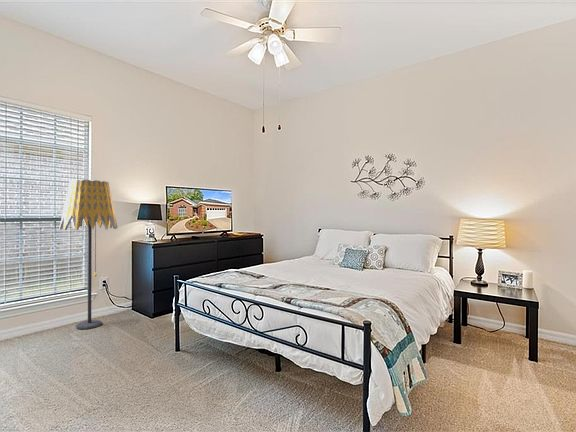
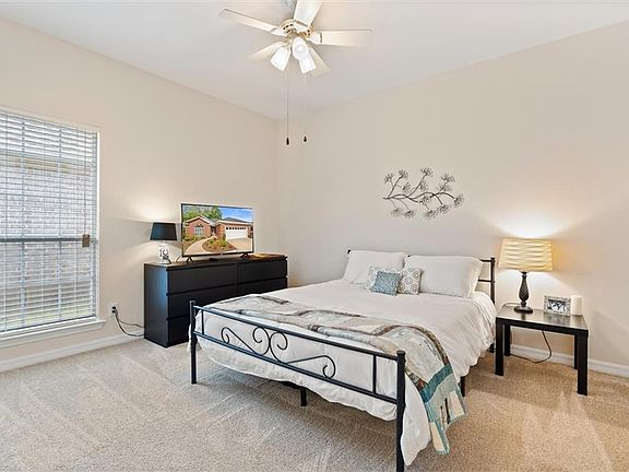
- floor lamp (89, 253)
